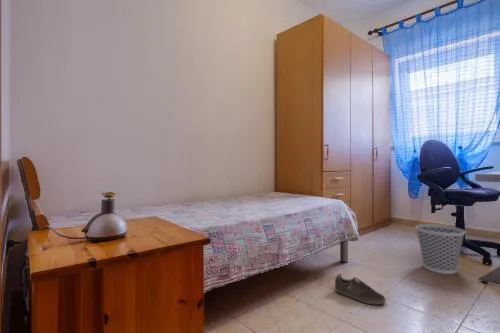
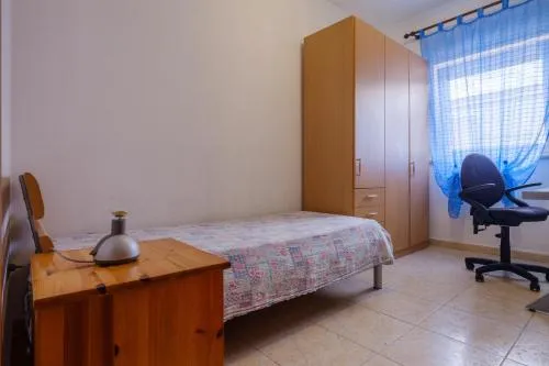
- wastebasket (439, 248)
- sneaker (358, 288)
